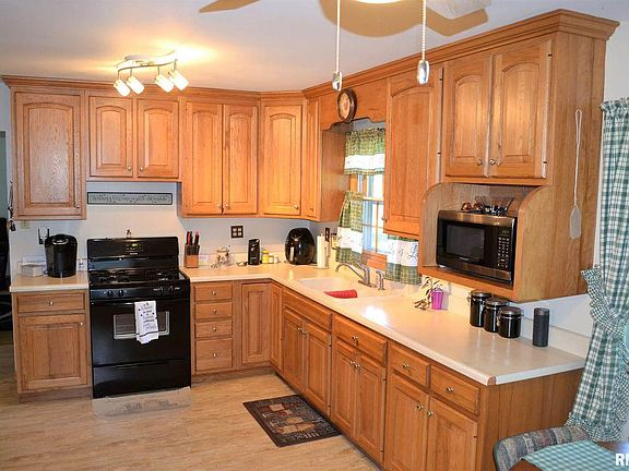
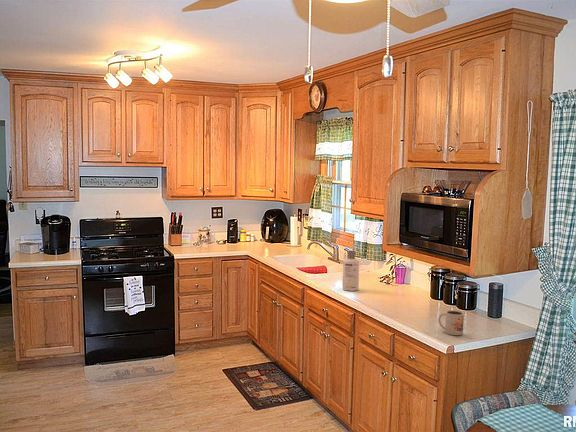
+ screw cap bottle (350, 270)
+ mug (450, 322)
